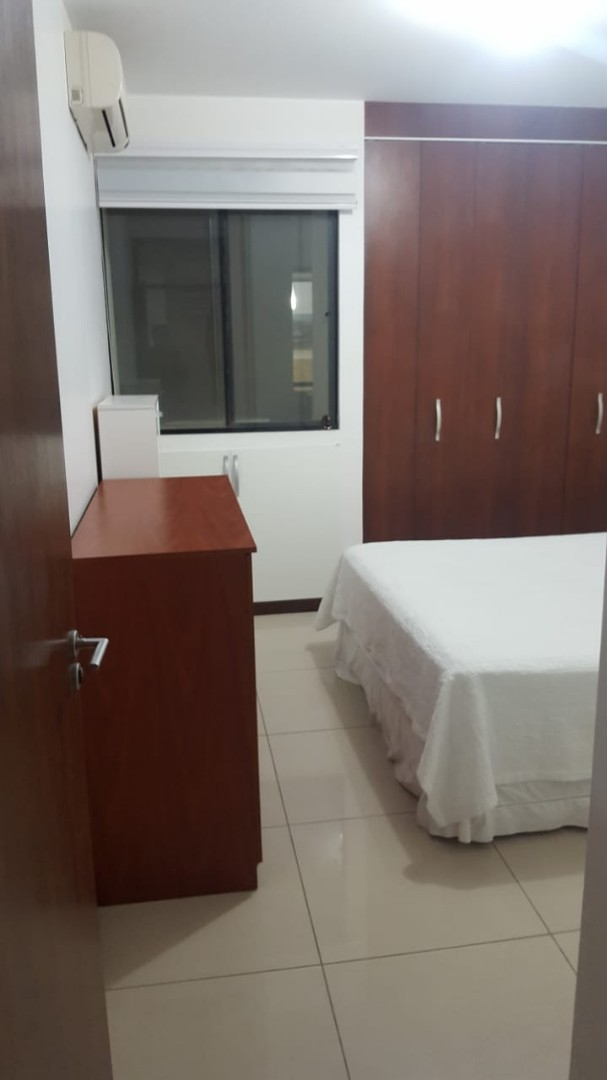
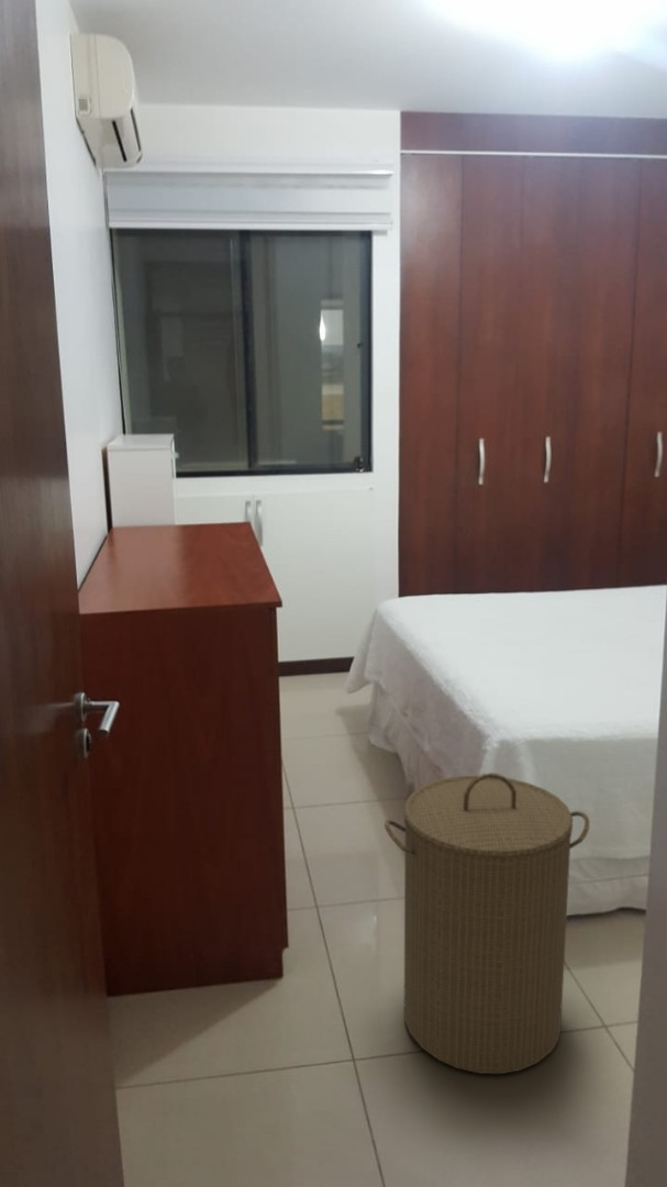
+ laundry hamper (483, 900)
